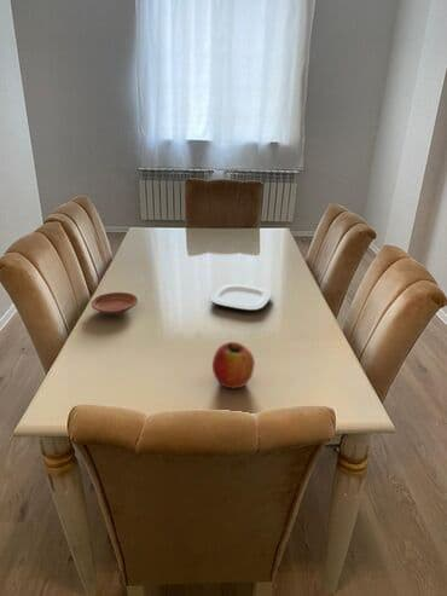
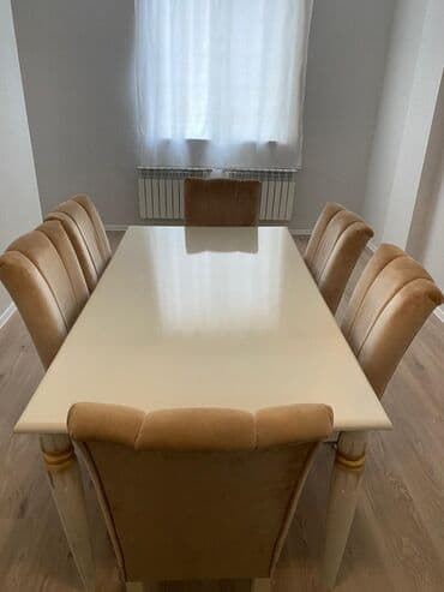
- apple (233, 363)
- plate (240, 297)
- plate (115, 305)
